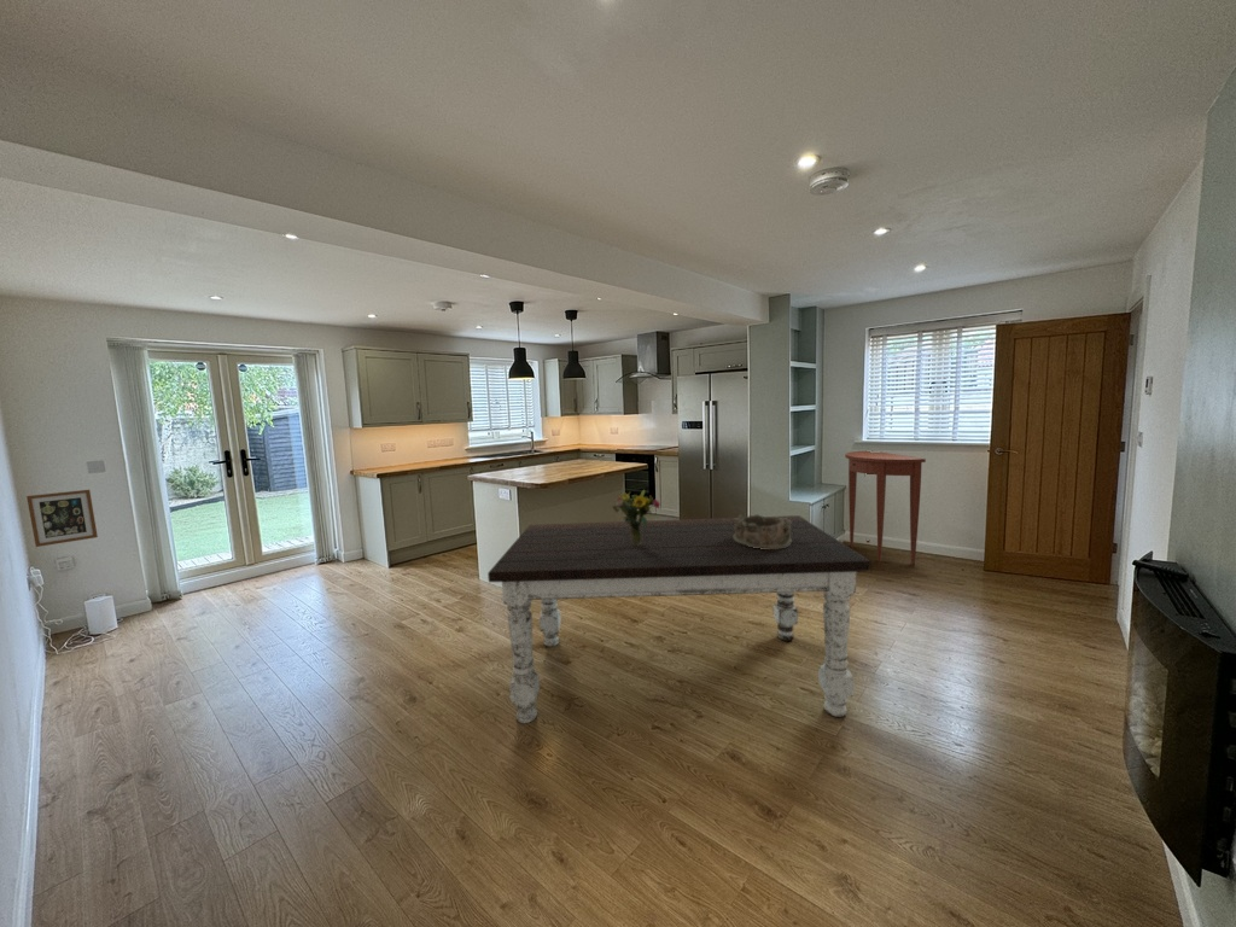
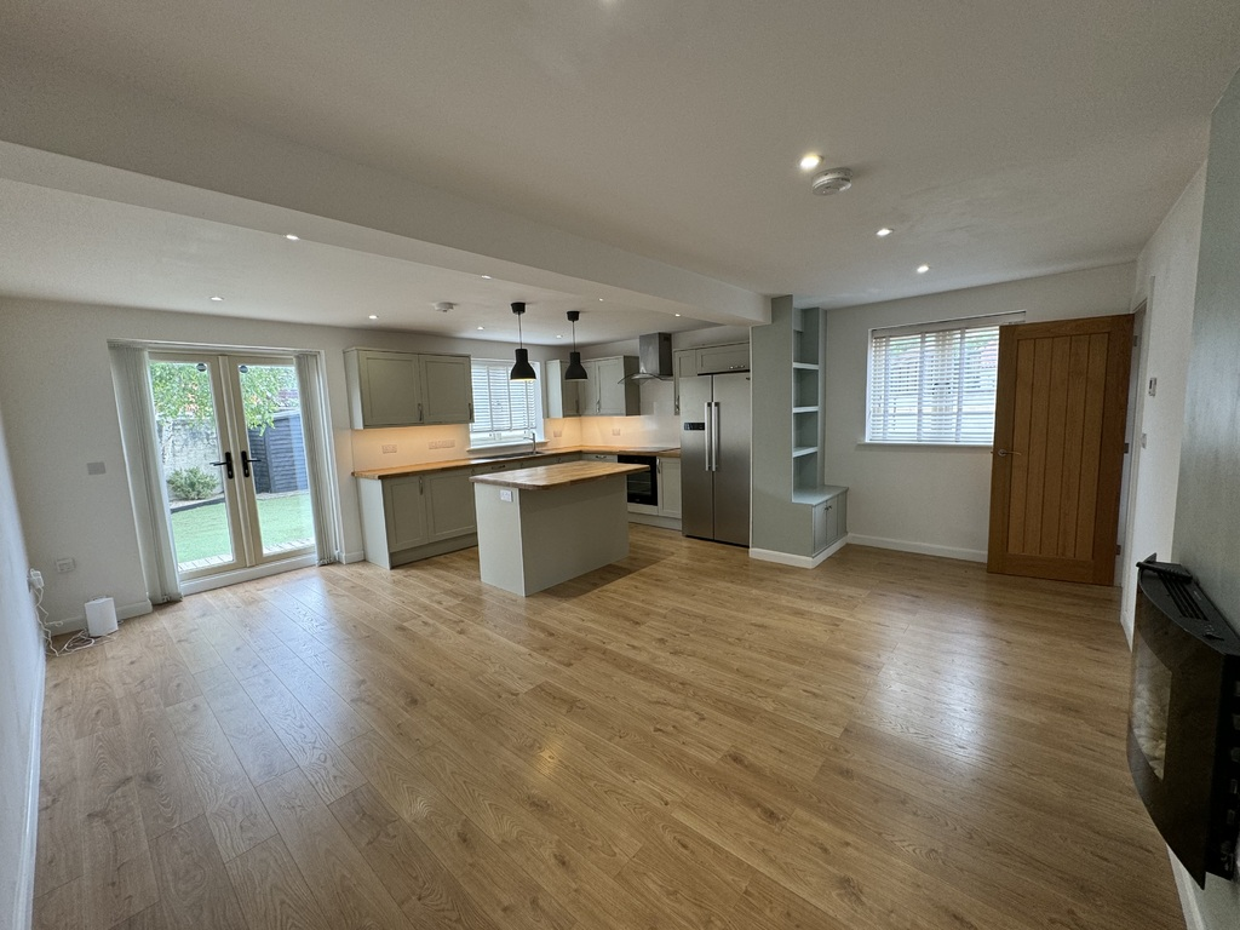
- bouquet (635, 518)
- console table (884, 503)
- wall art (63, 517)
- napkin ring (762, 527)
- dining table (670, 595)
